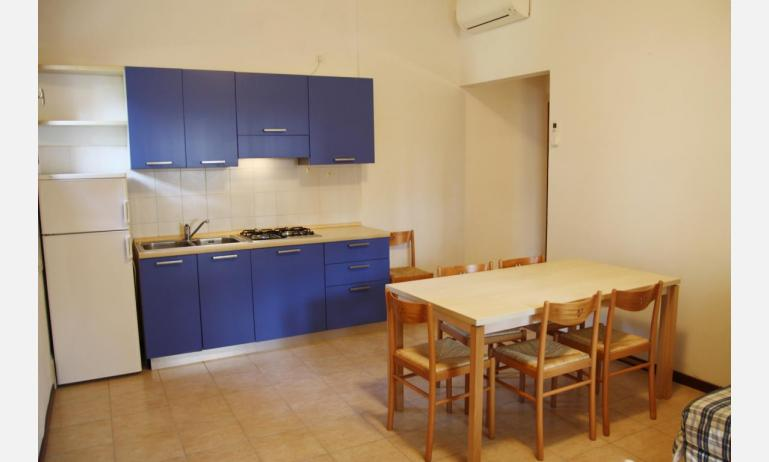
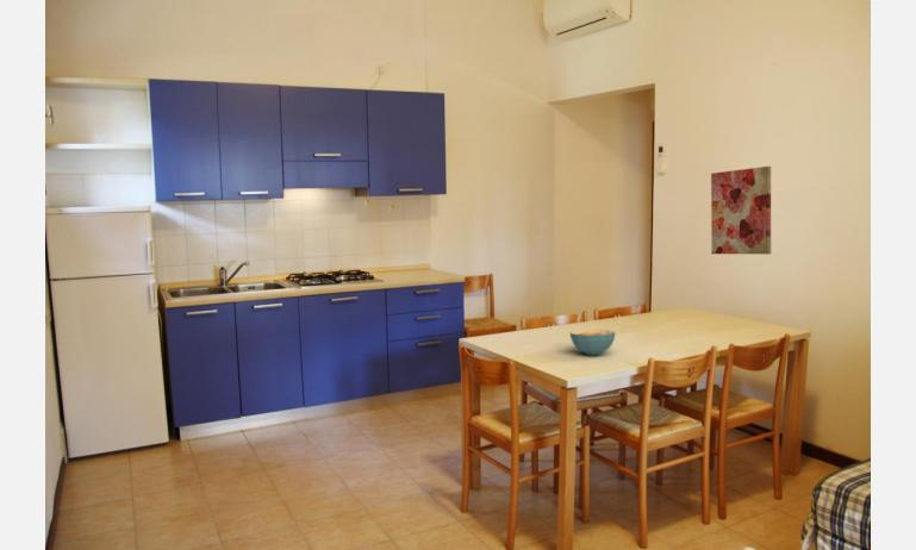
+ wall art (740, 212)
+ cereal bowl (592, 343)
